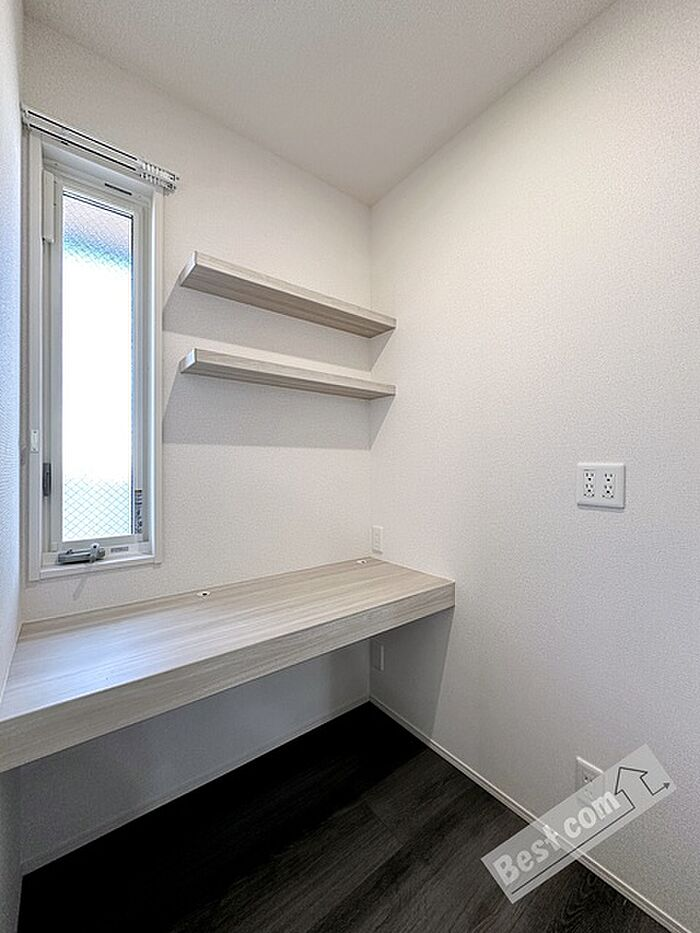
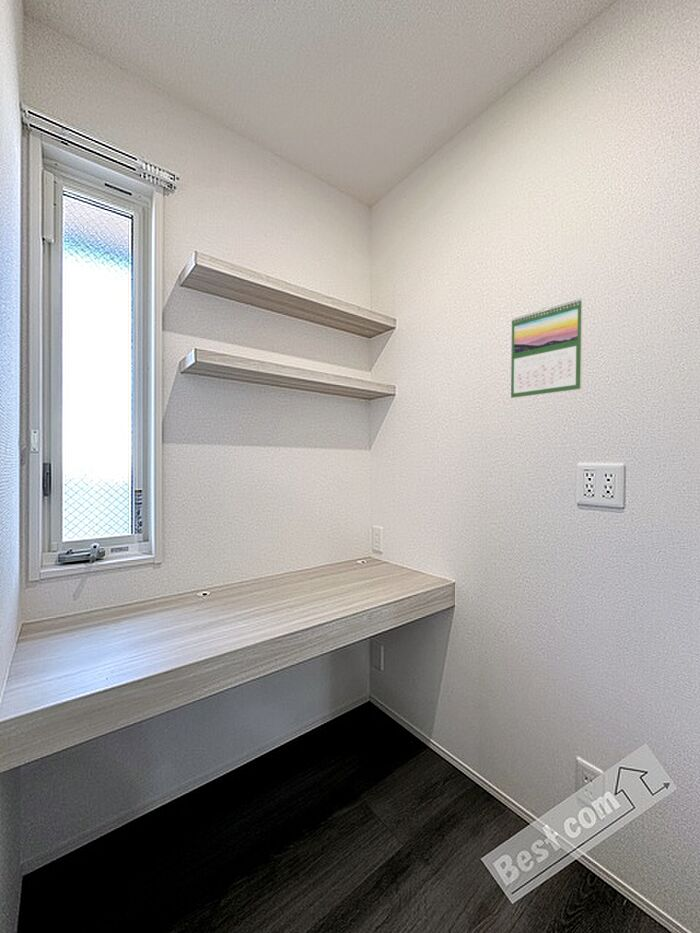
+ calendar (544, 350)
